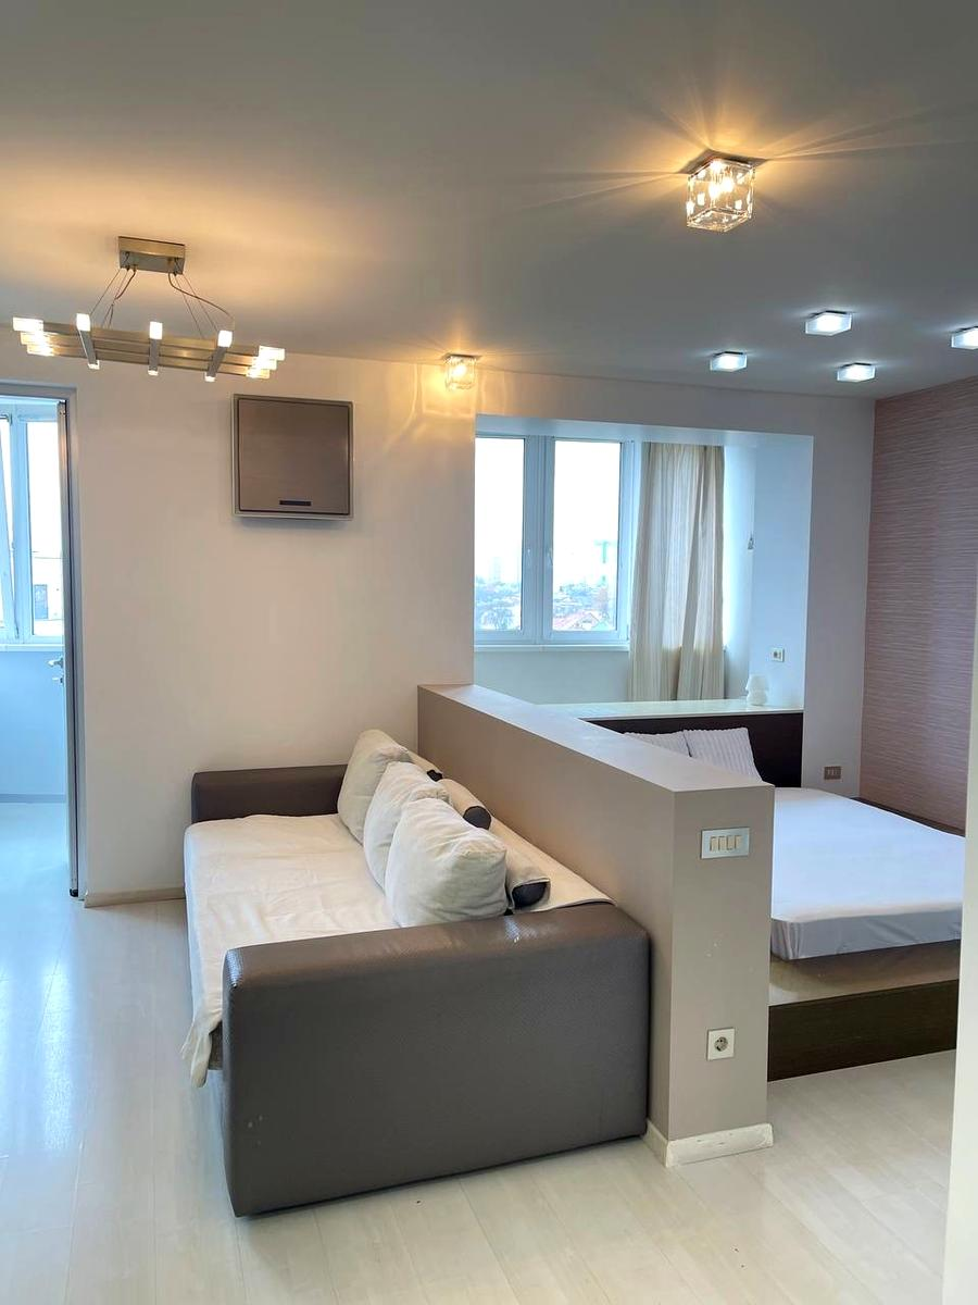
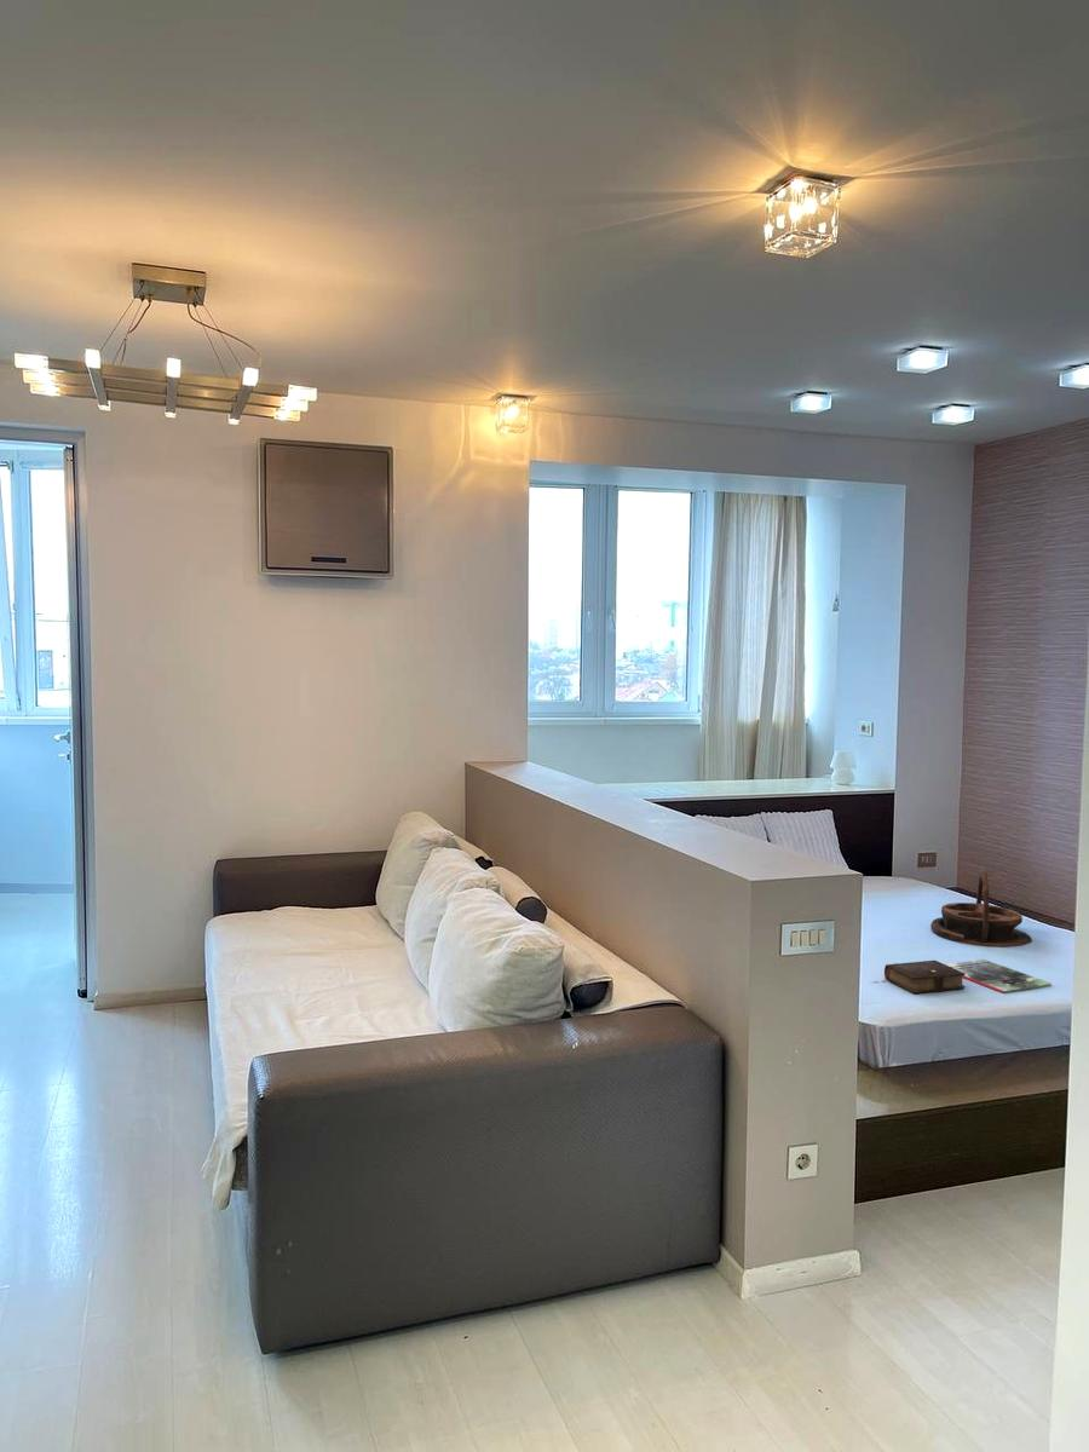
+ book (915, 976)
+ serving tray (980, 901)
+ magazine (992, 974)
